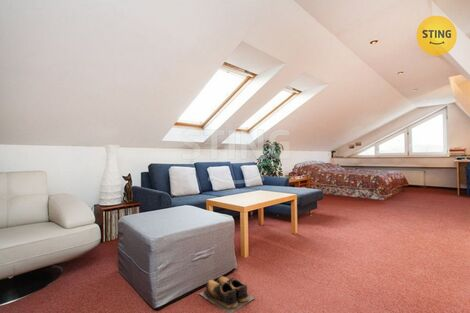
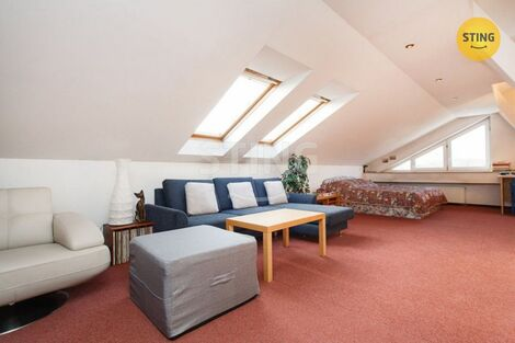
- shoes (226, 287)
